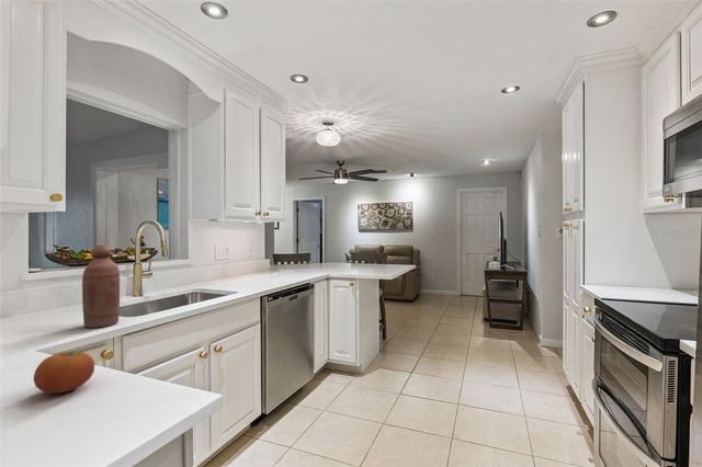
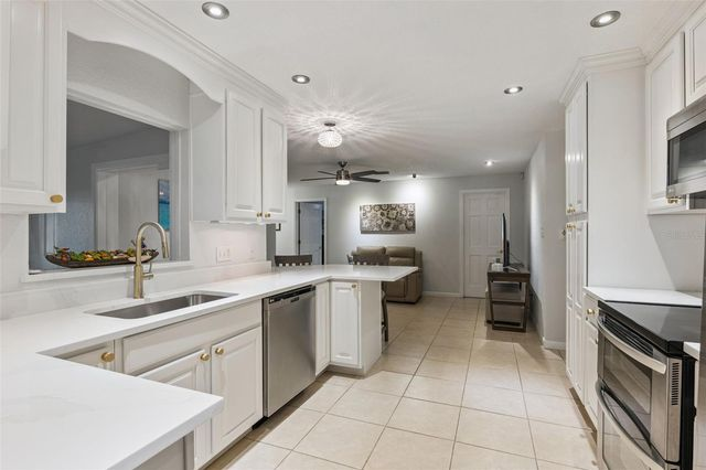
- fruit (65, 372)
- bottle (101, 284)
